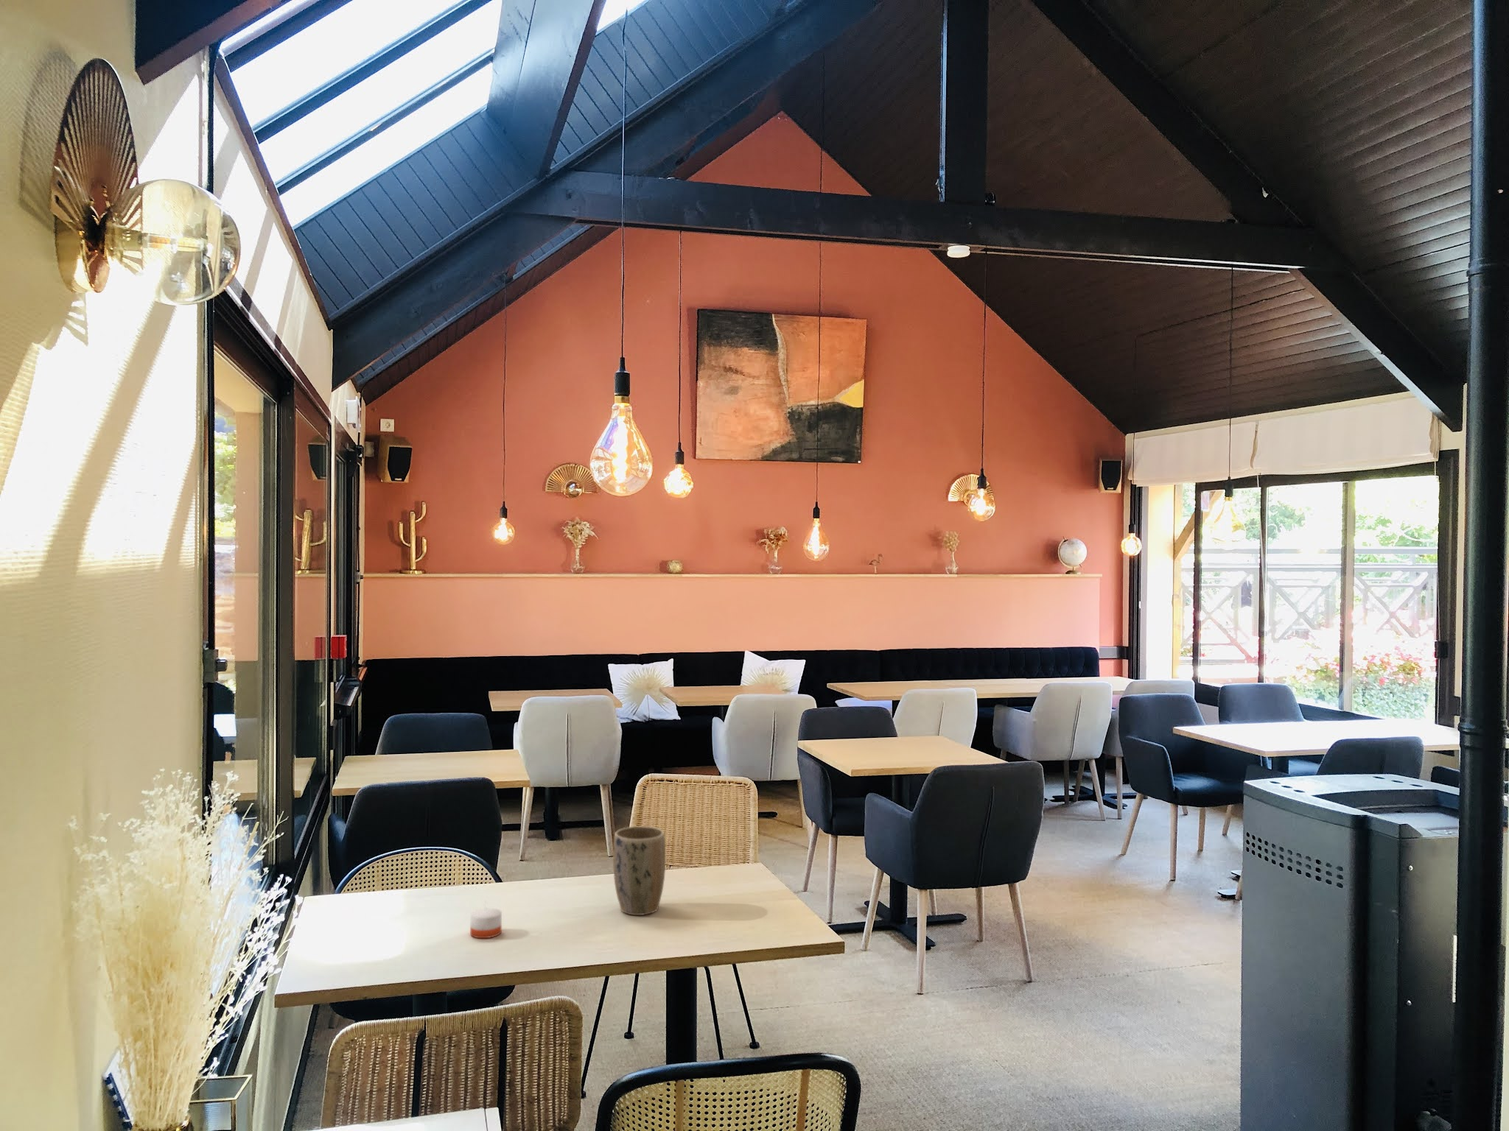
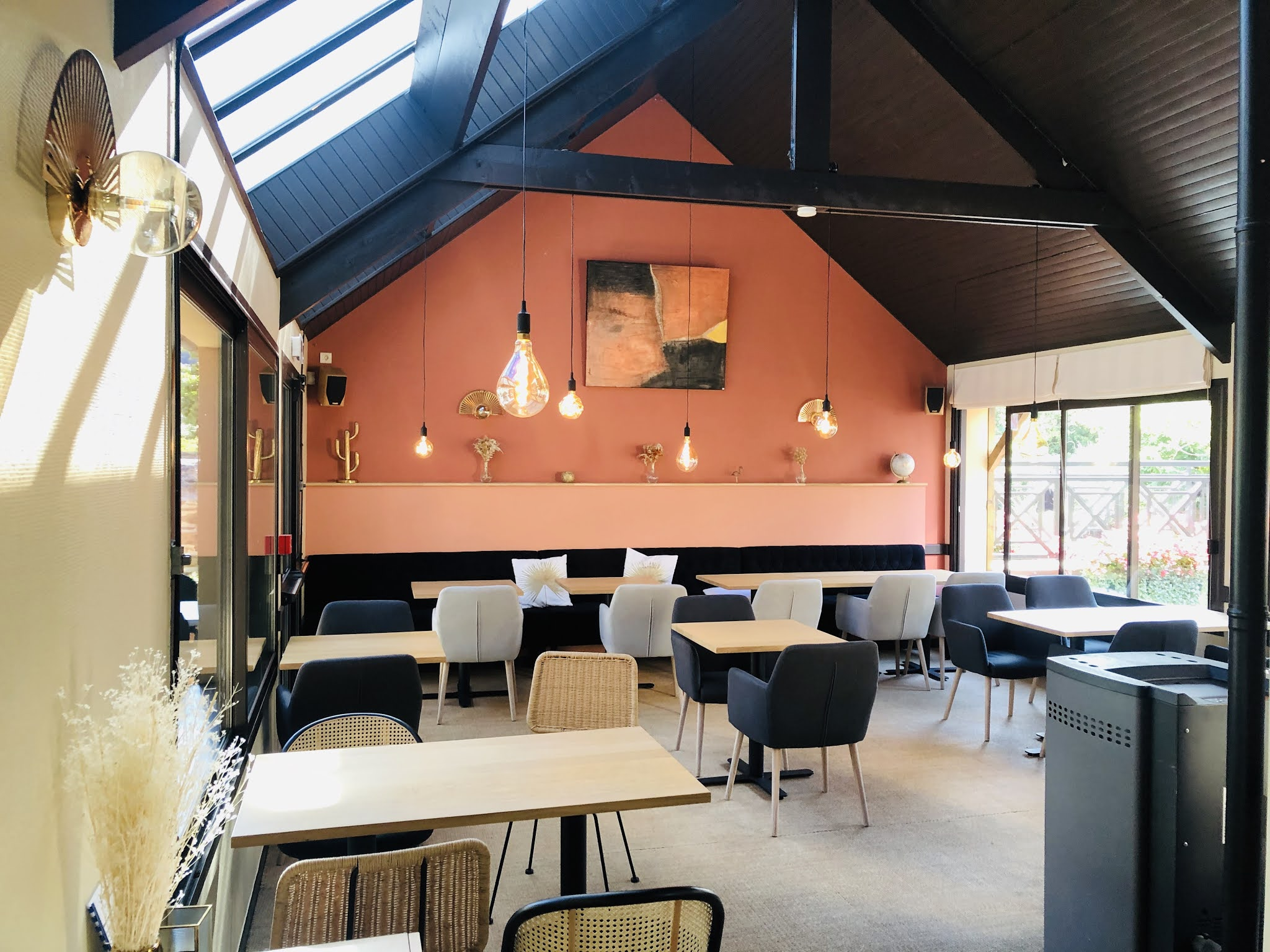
- candle (486, 911)
- plant pot (639, 871)
